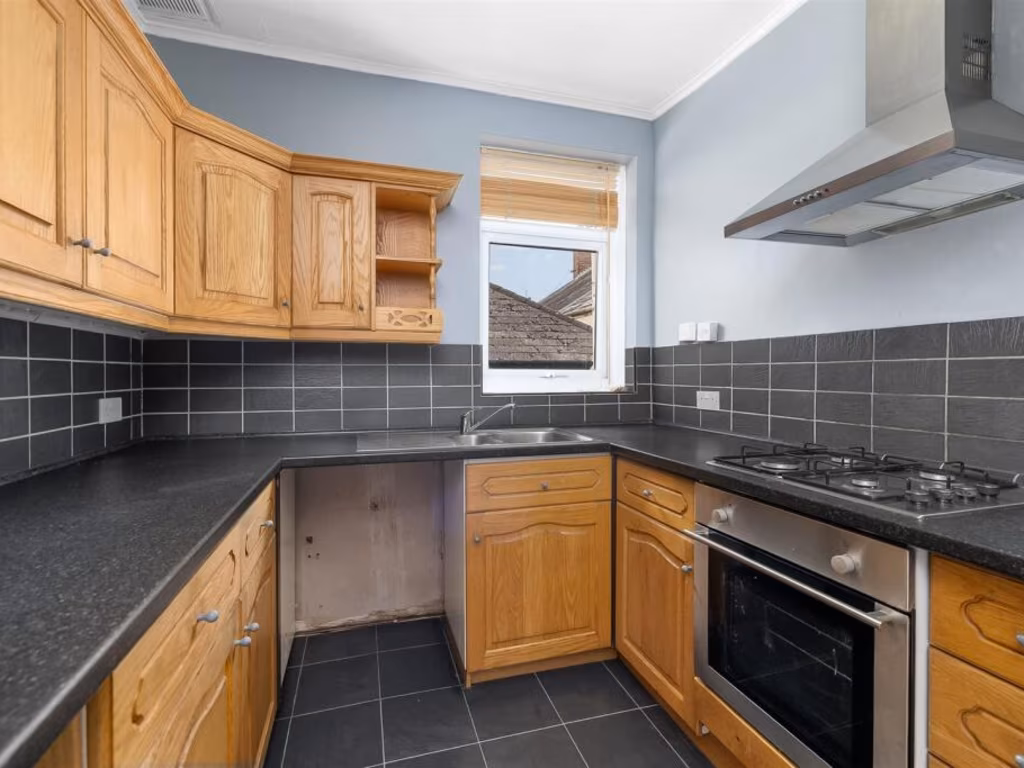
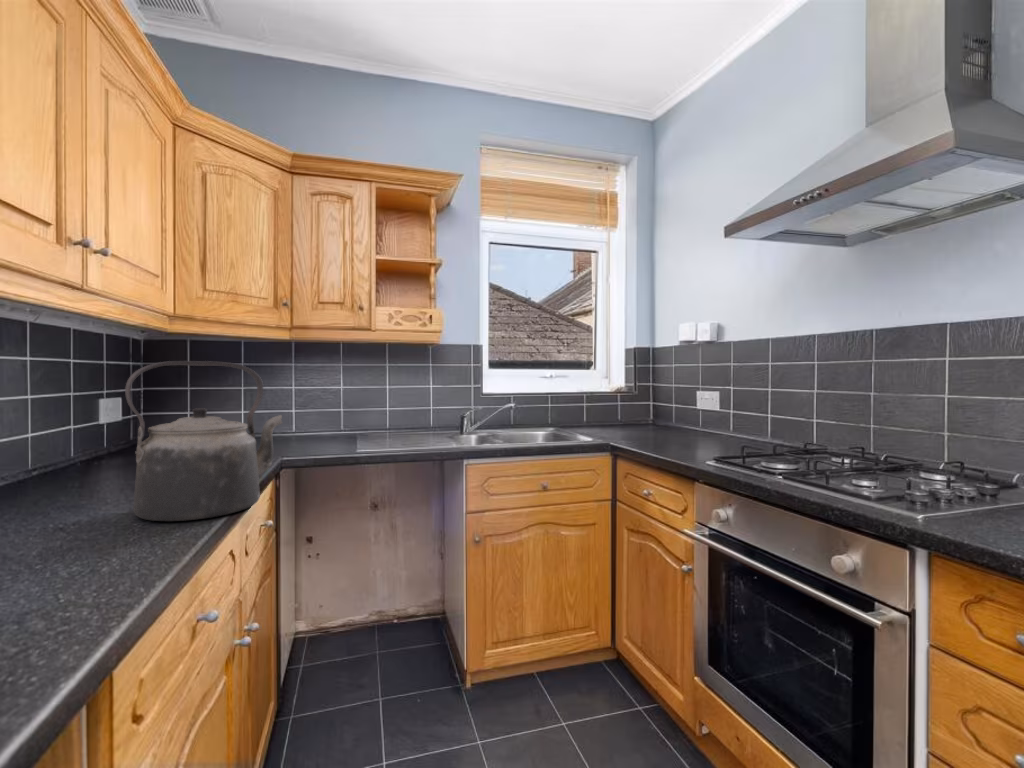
+ kettle (212, 433)
